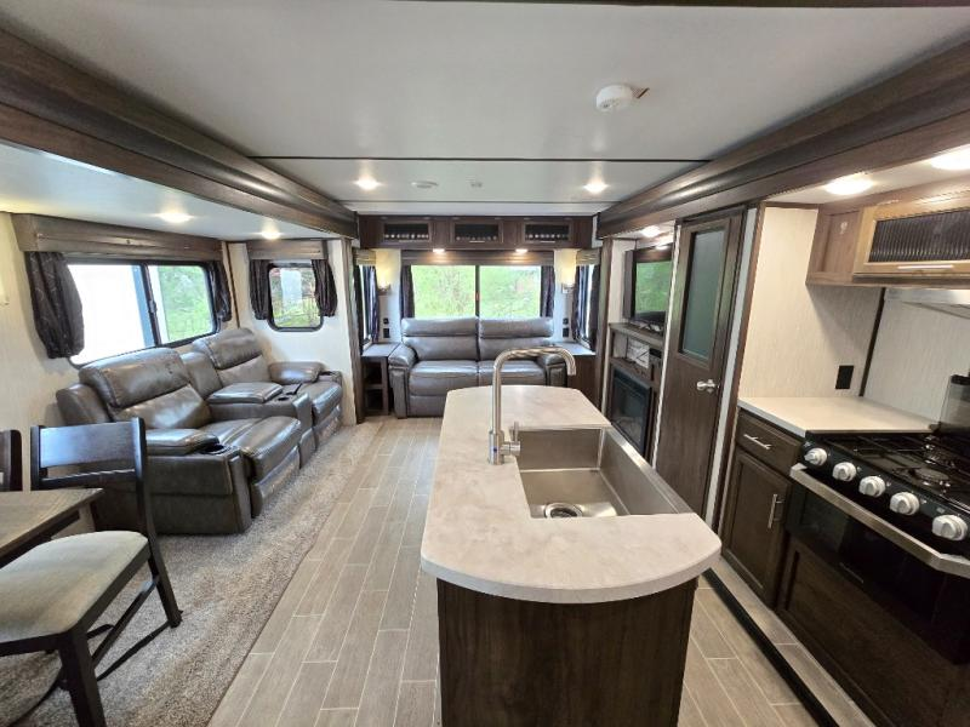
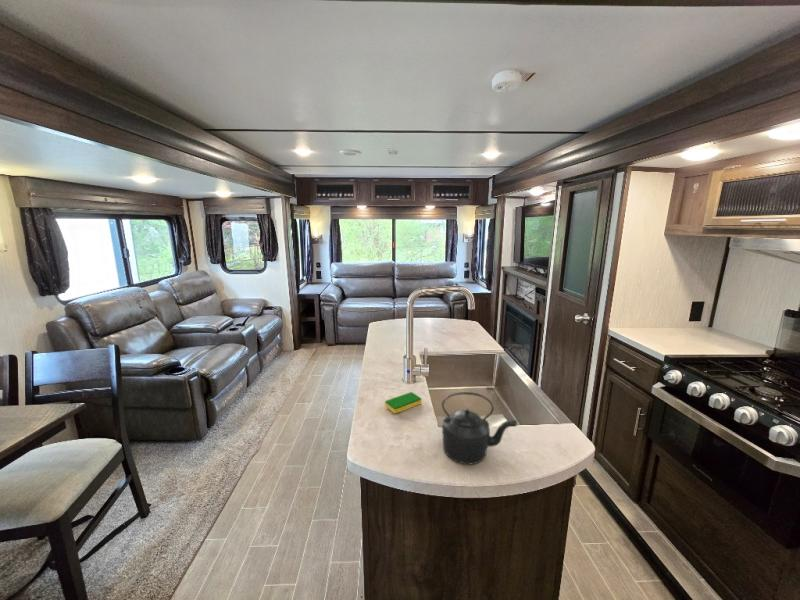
+ kettle (478, 422)
+ dish sponge (403, 402)
